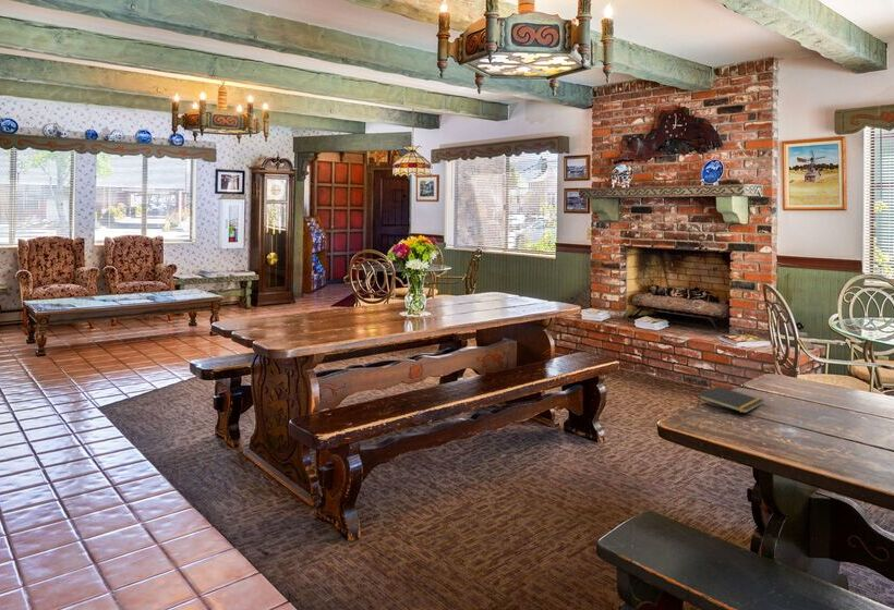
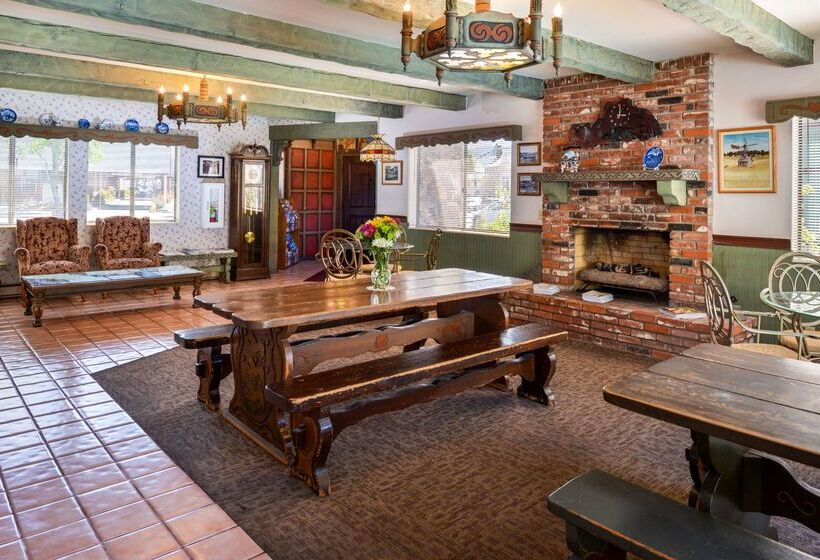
- notepad (730, 399)
